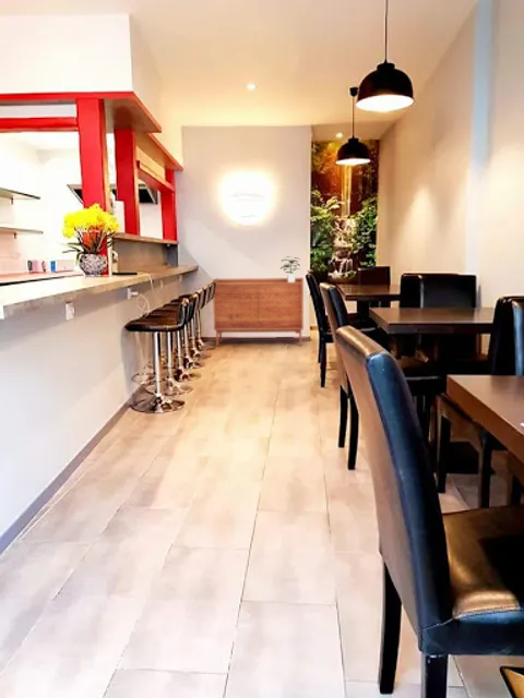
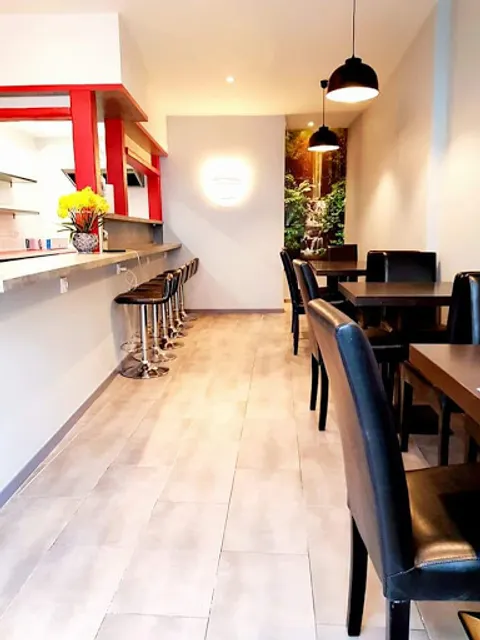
- sideboard (259, 311)
- potted plant (290, 268)
